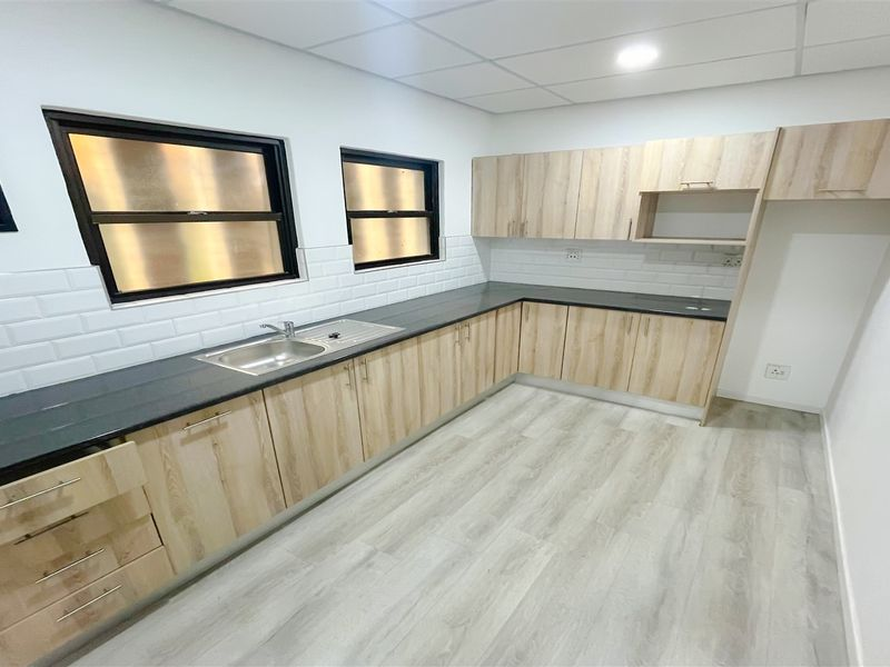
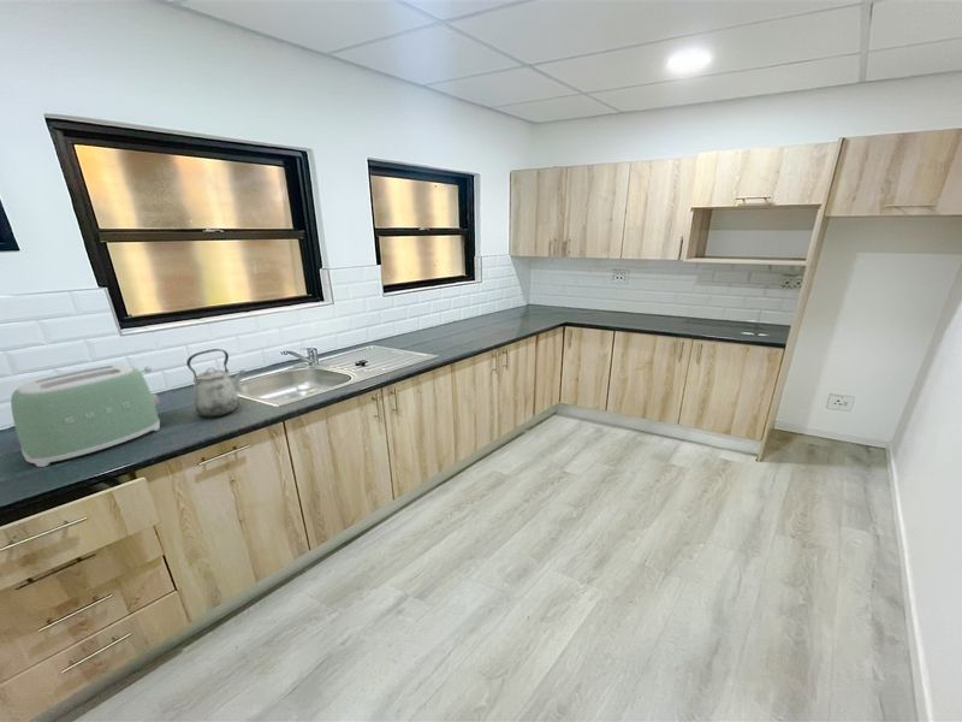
+ toaster (88, 408)
+ kettle (220, 379)
